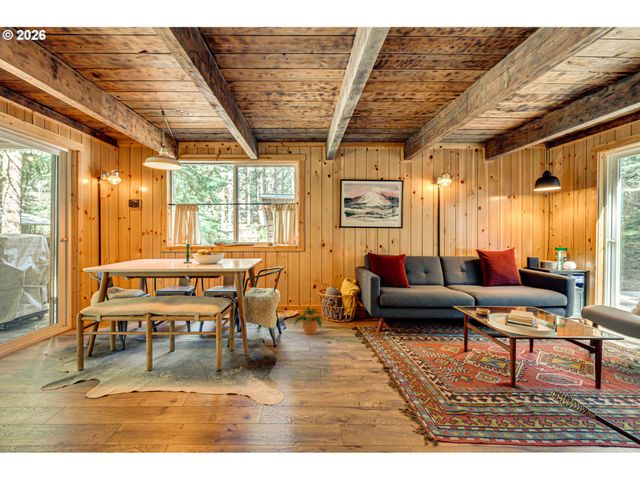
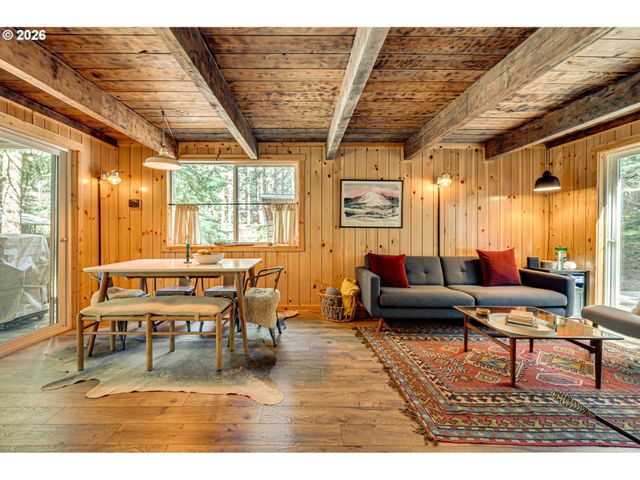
- potted plant (310, 319)
